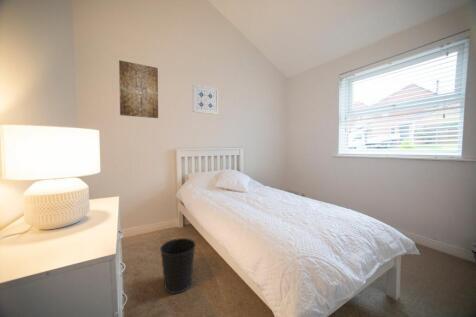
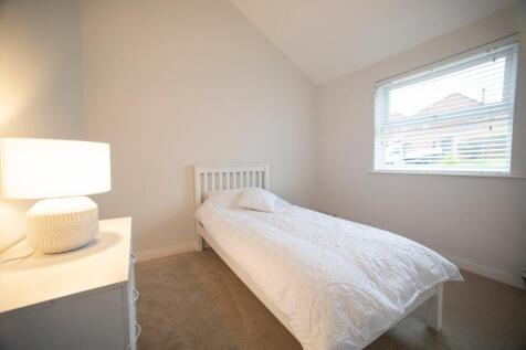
- wastebasket (178, 265)
- wall art (139, 90)
- wall art (205, 100)
